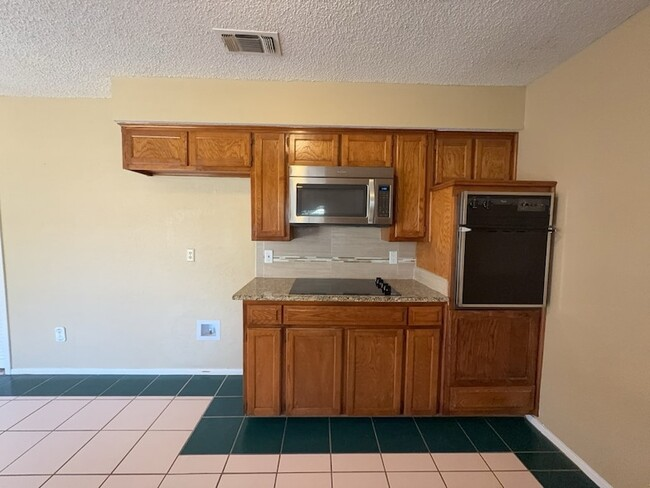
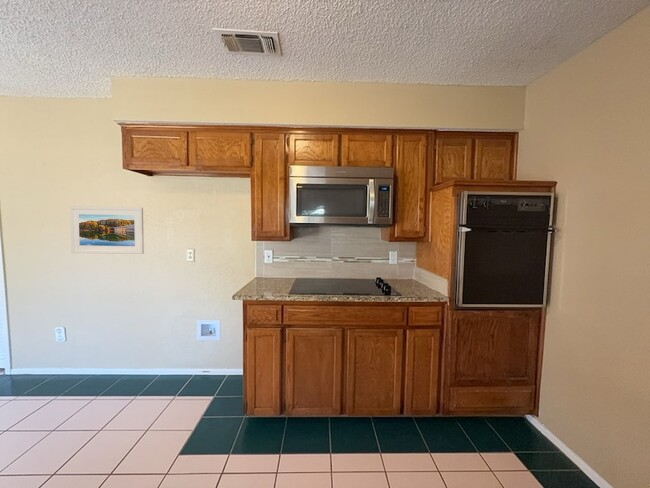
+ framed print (107, 230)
